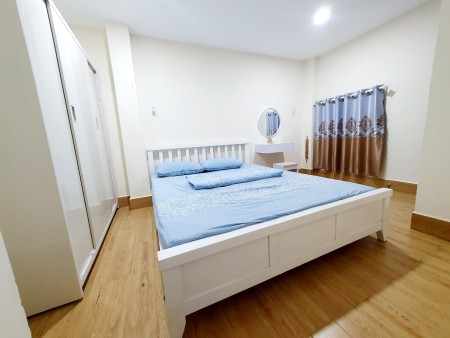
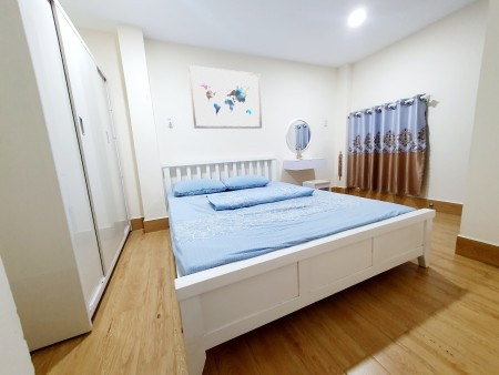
+ wall art (227, 99)
